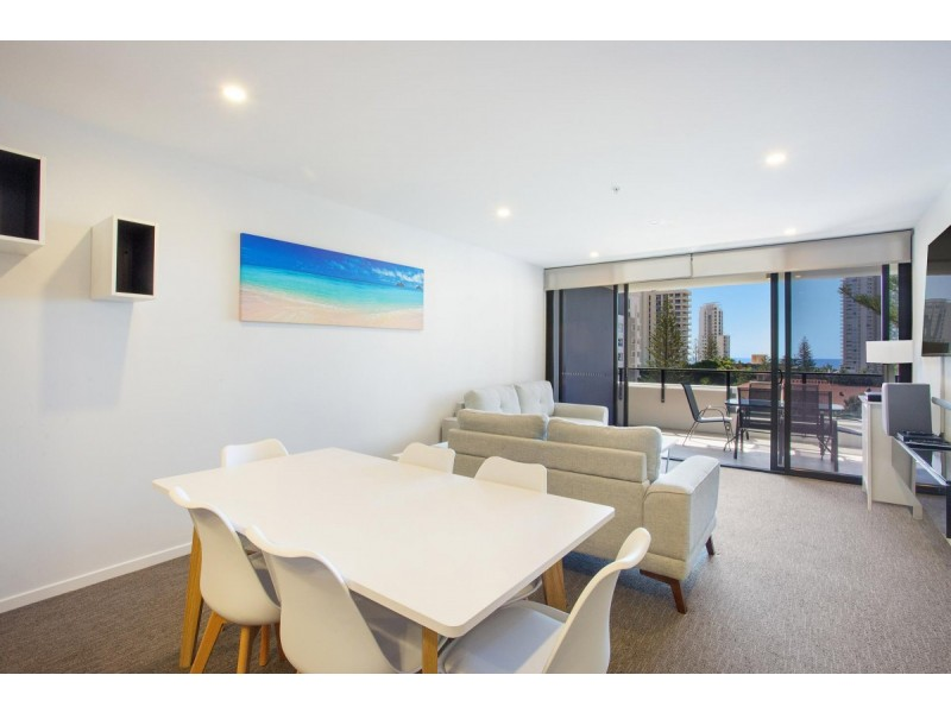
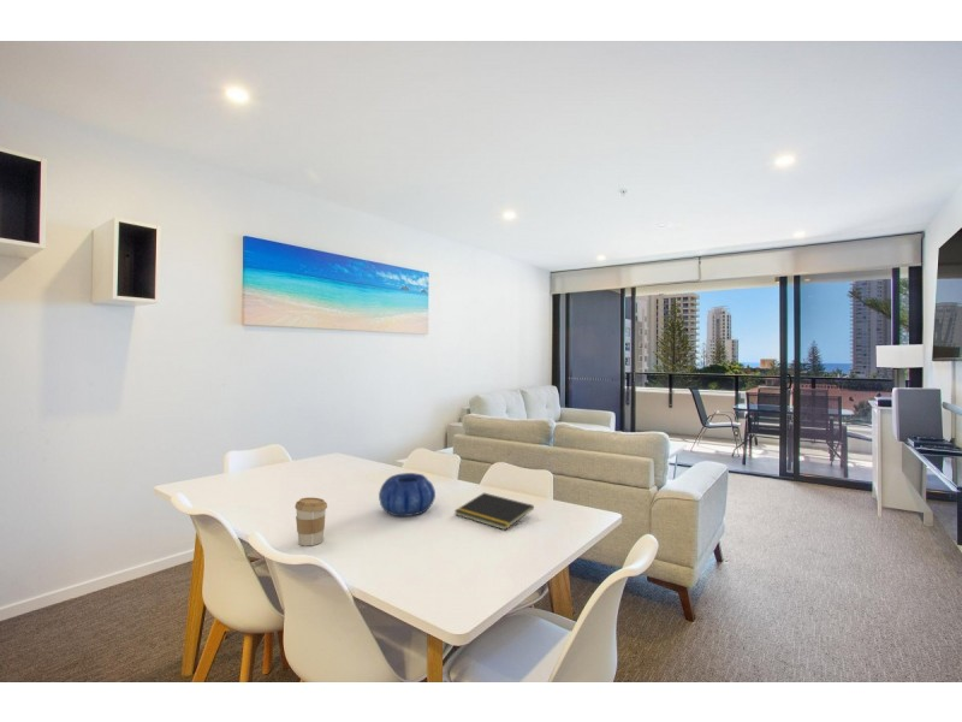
+ coffee cup (310, 520)
+ notepad (493, 509)
+ decorative bowl (406, 493)
